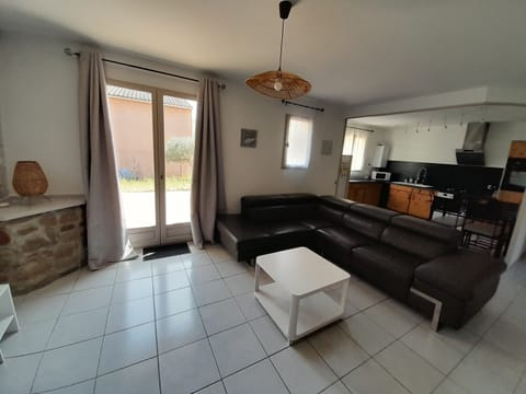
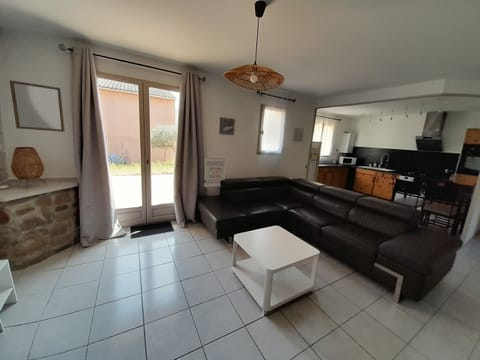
+ home mirror (39, 107)
+ wall art (215, 172)
